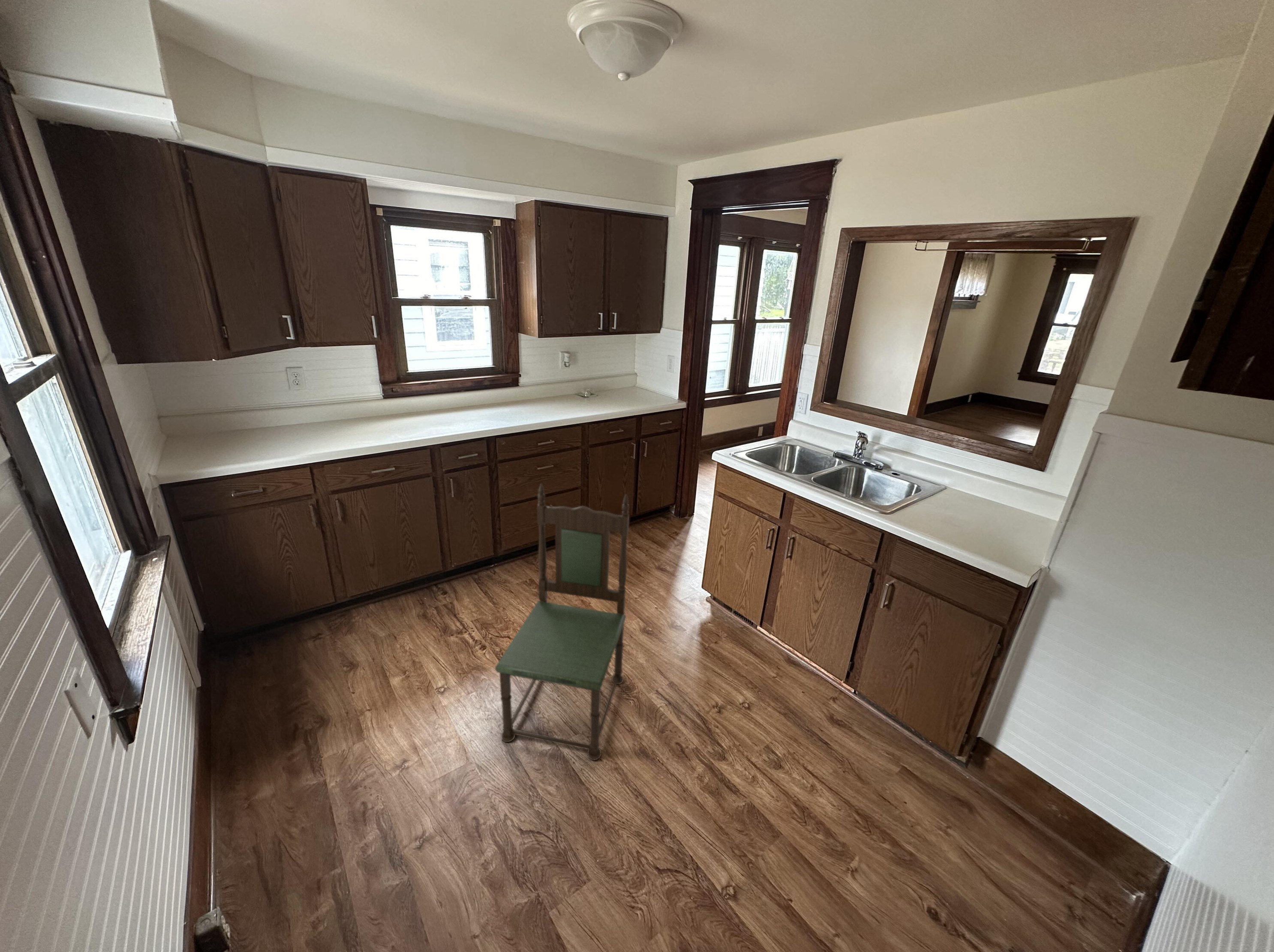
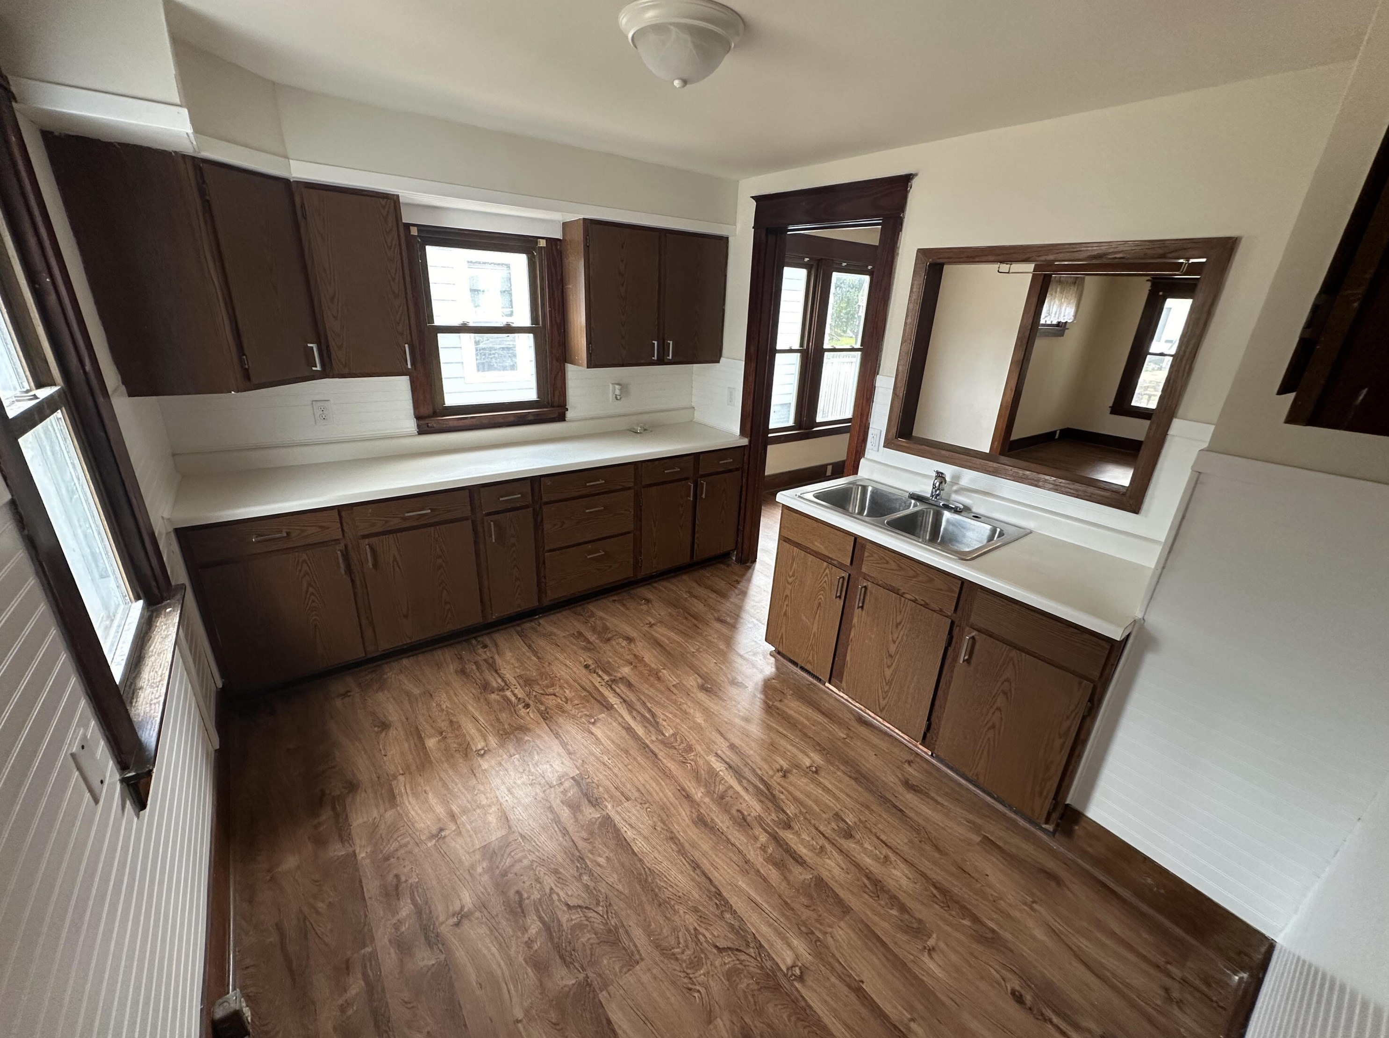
- dining chair (567, 615)
